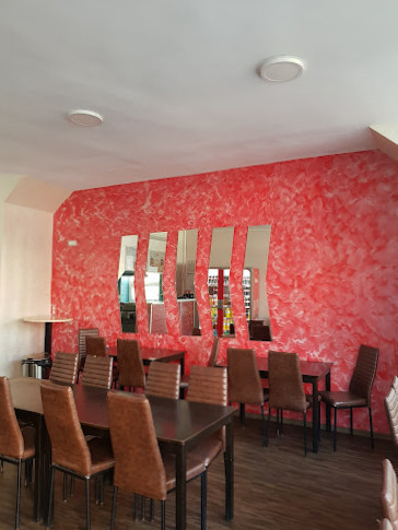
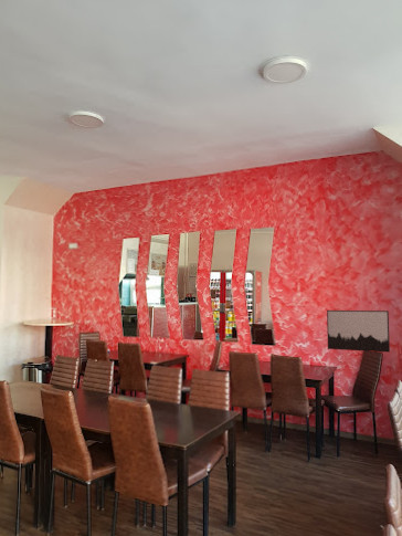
+ wall art (357, 330)
